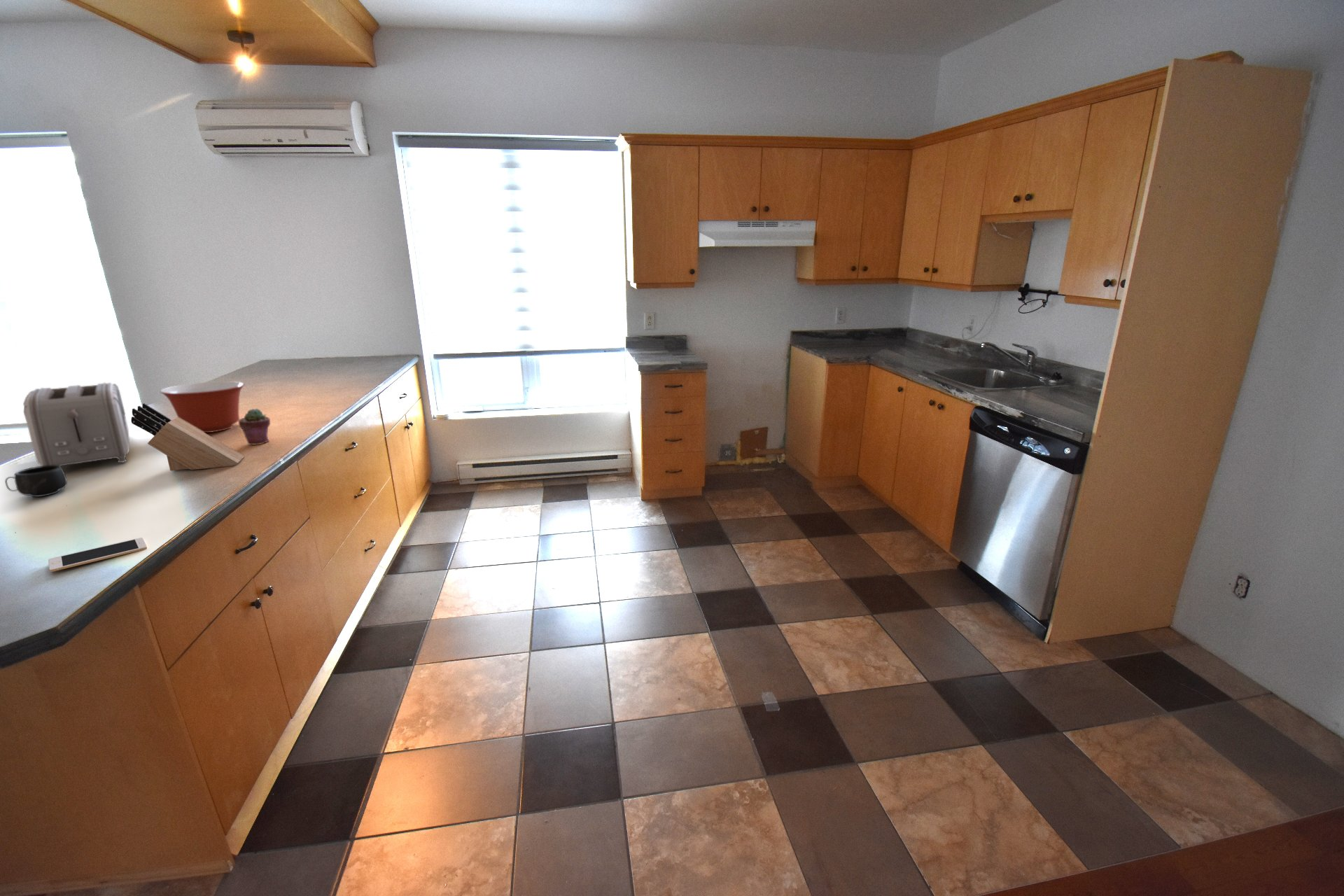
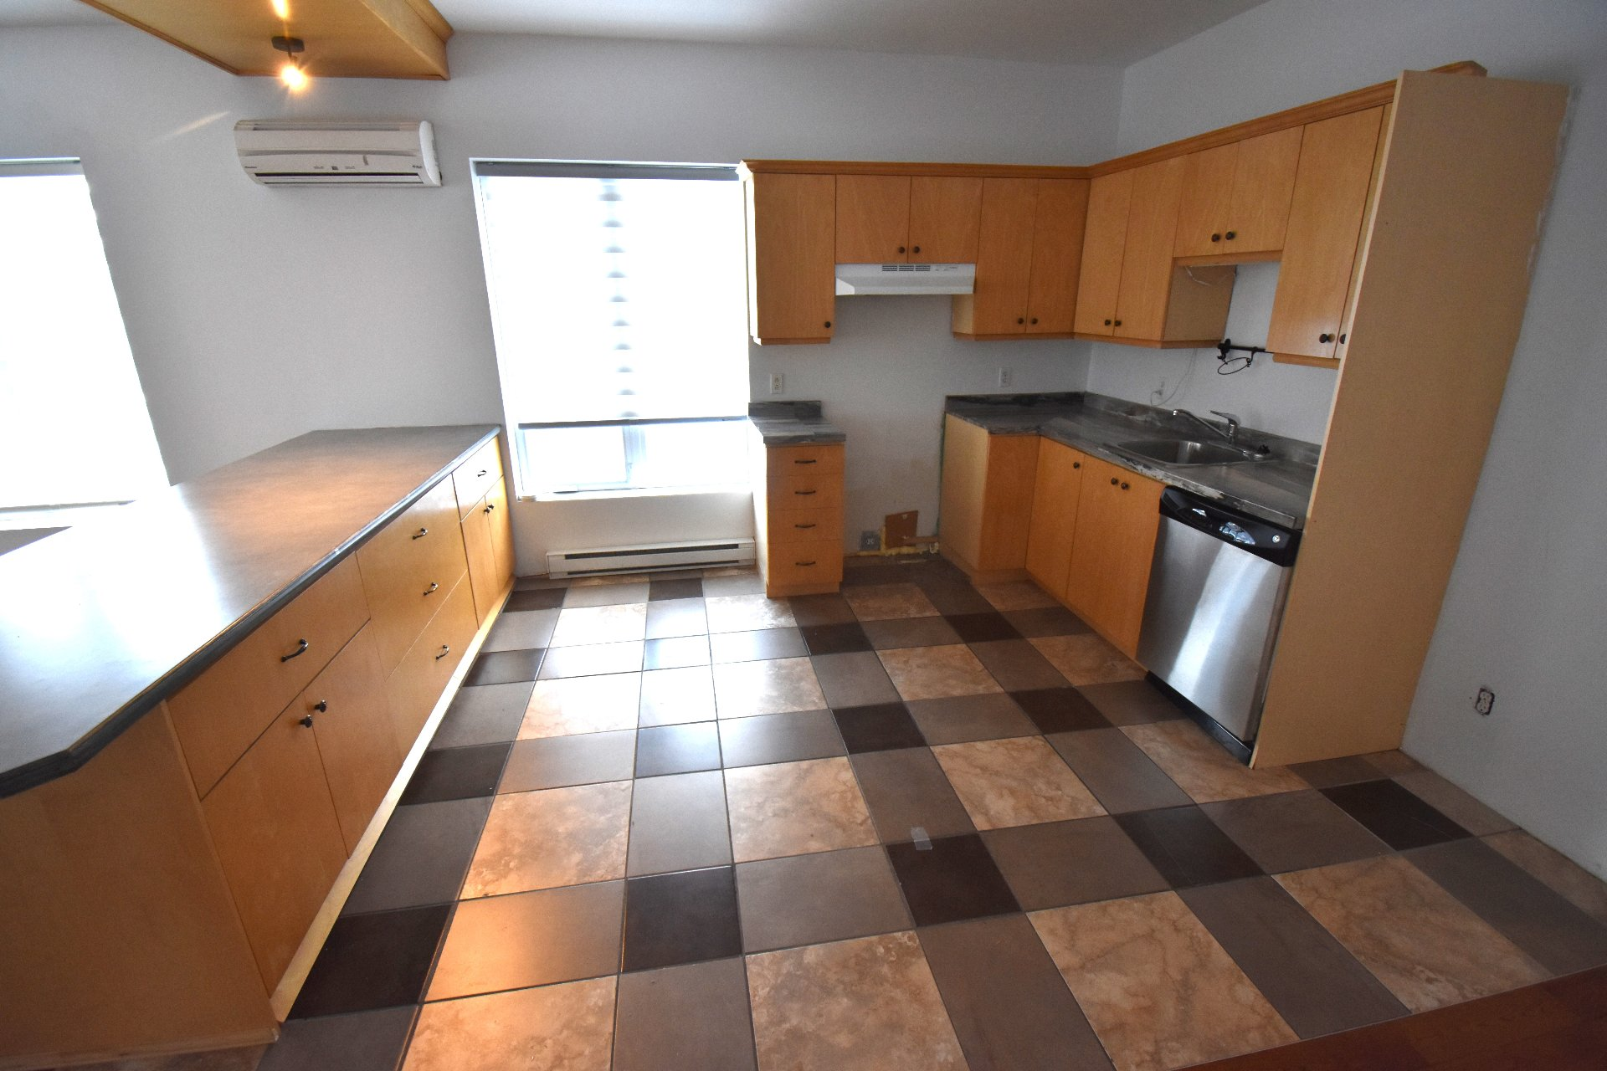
- knife block (187, 435)
- mixing bowl (208, 408)
- toaster (80, 422)
- potted succulent (255, 426)
- mug (36, 482)
- cell phone (99, 554)
